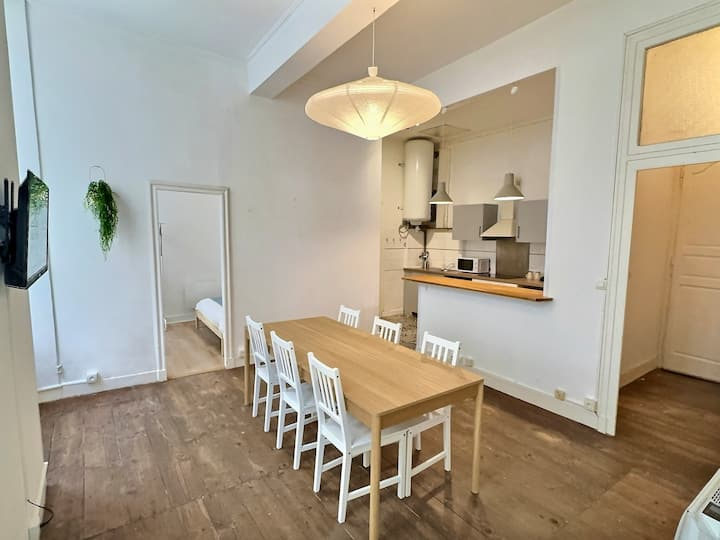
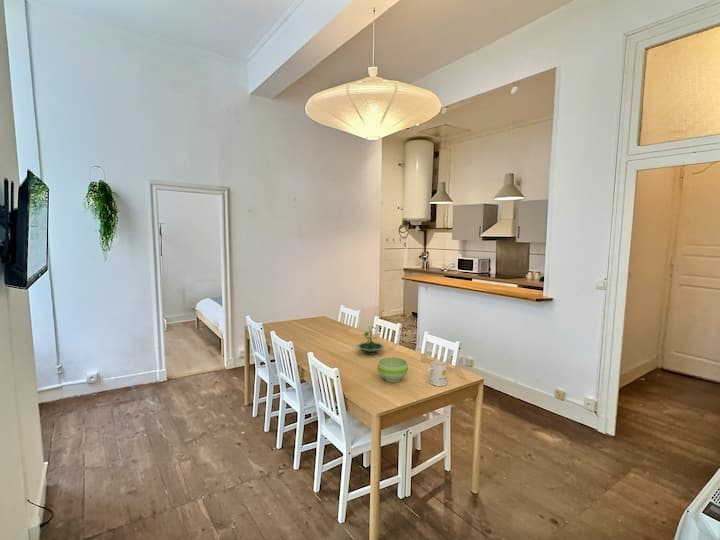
+ bowl (392, 370)
+ terrarium (370, 331)
+ mug (436, 373)
